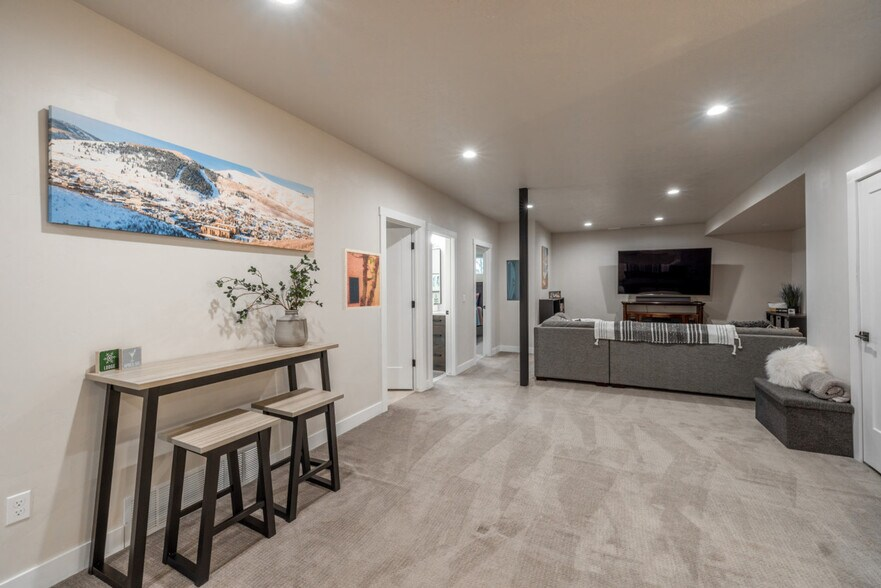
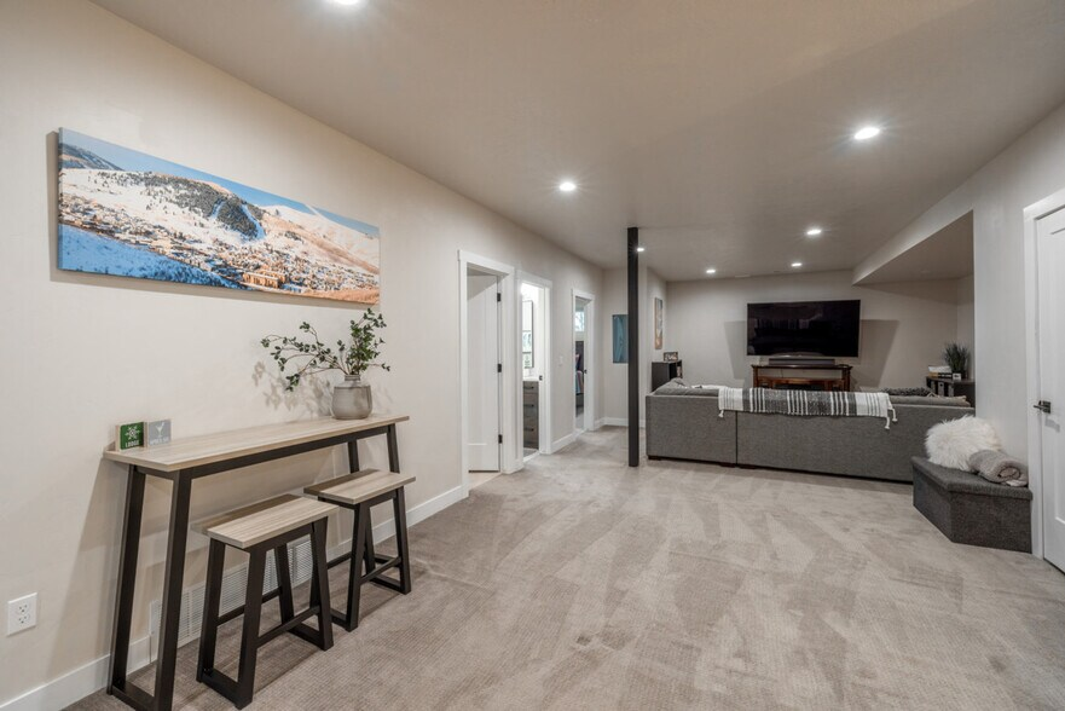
- wall art (362, 280)
